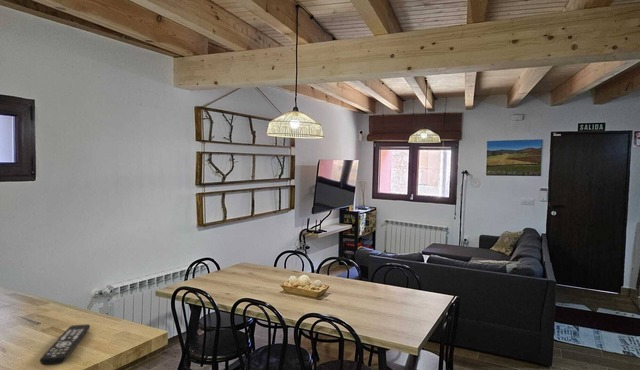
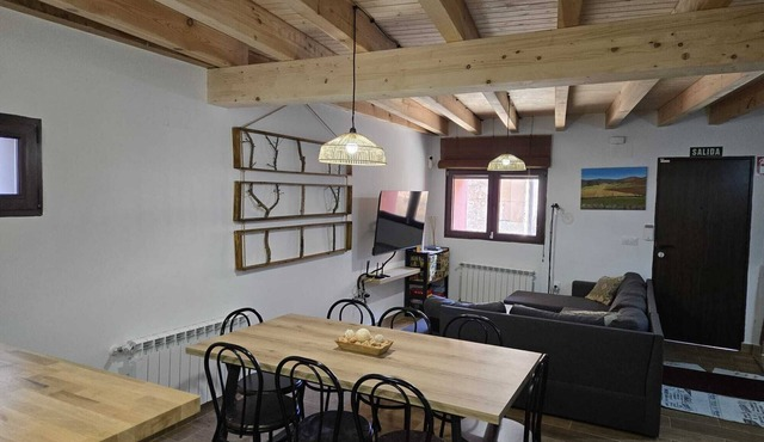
- remote control (67, 343)
